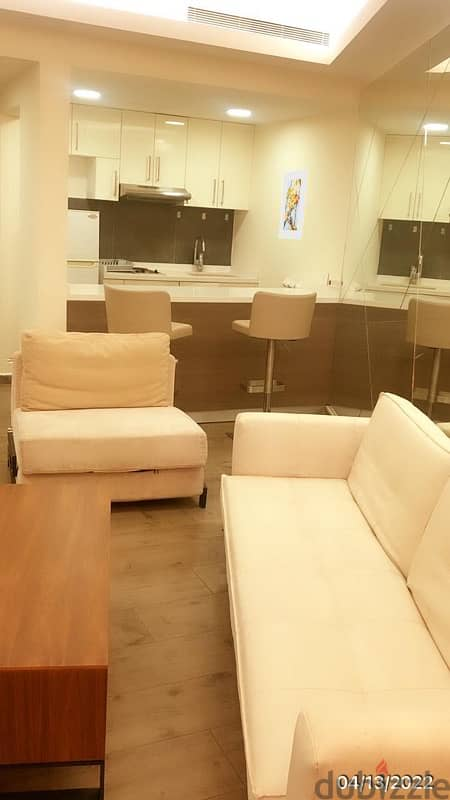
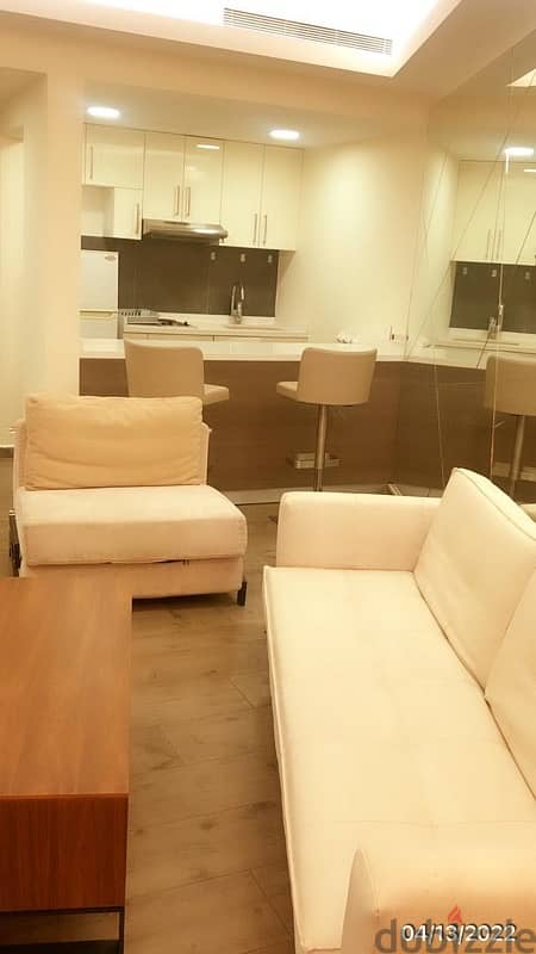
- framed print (292, 205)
